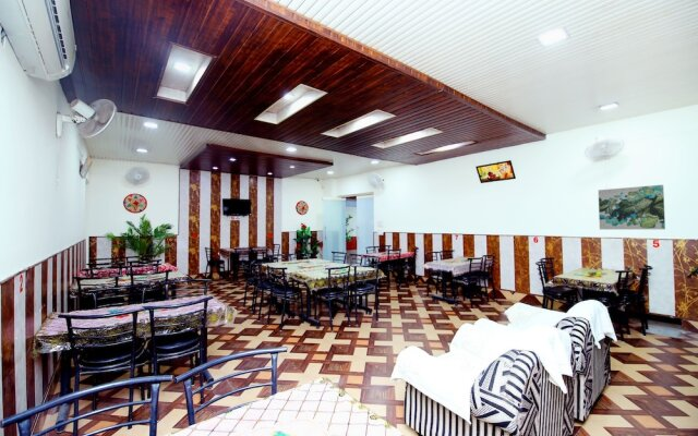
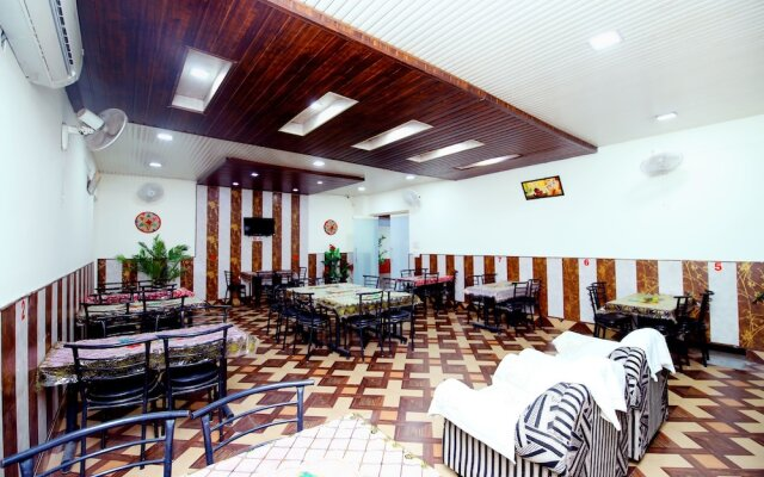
- wall art (629, 208)
